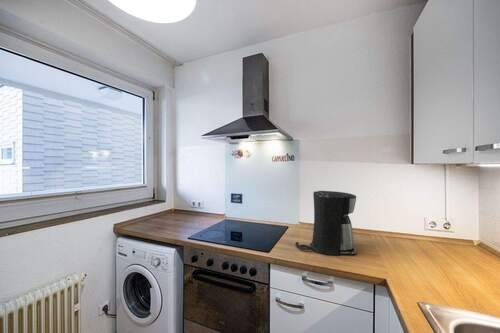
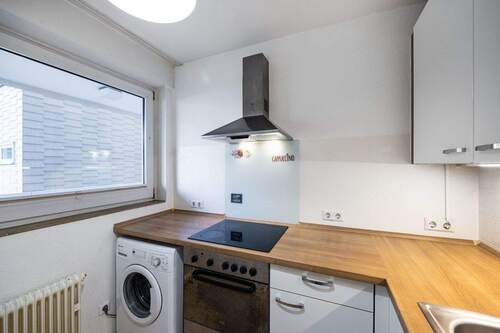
- coffee maker (325, 218)
